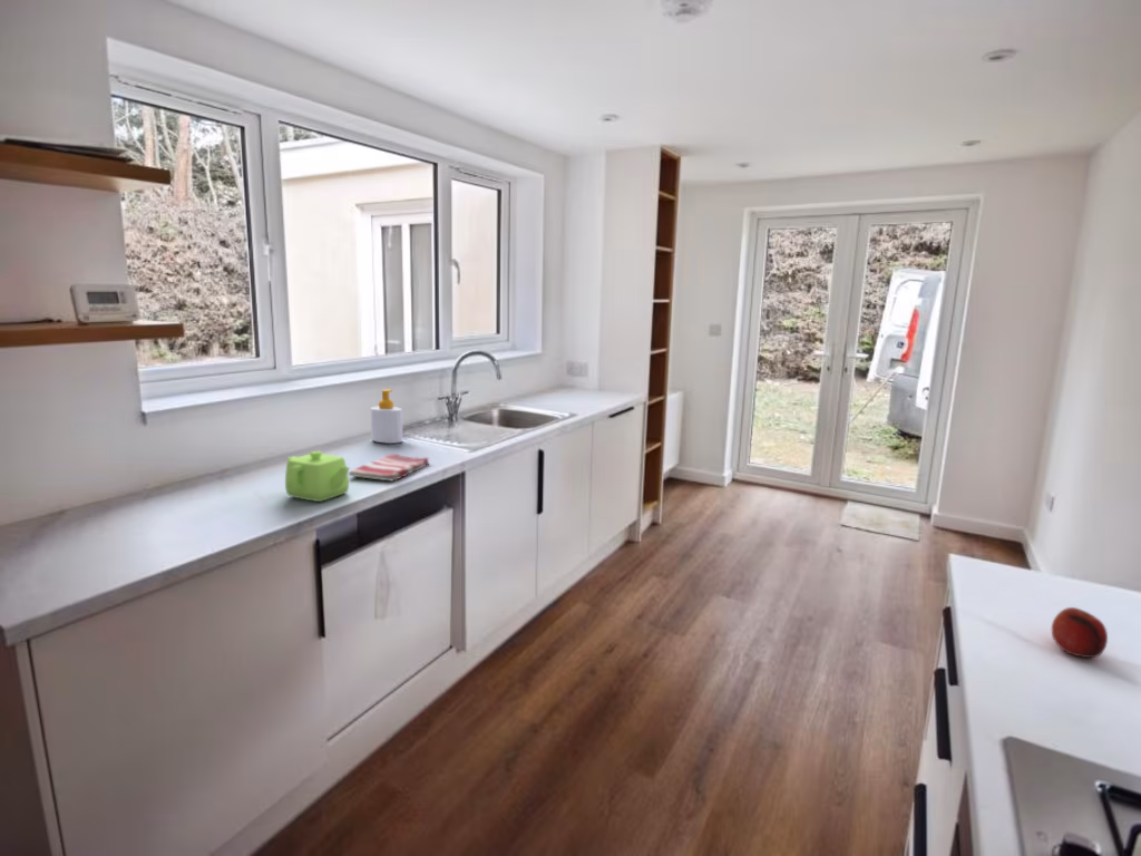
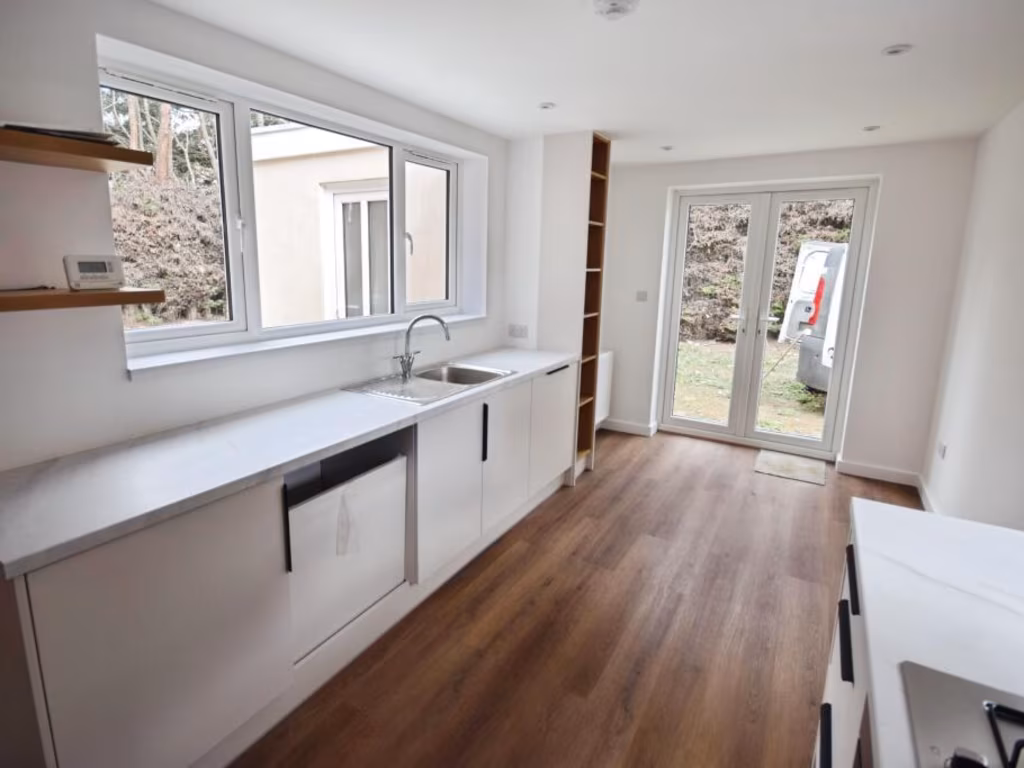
- dish towel (390, 466)
- teapot (313, 475)
- soap bottle (386, 416)
- fruit (1079, 631)
